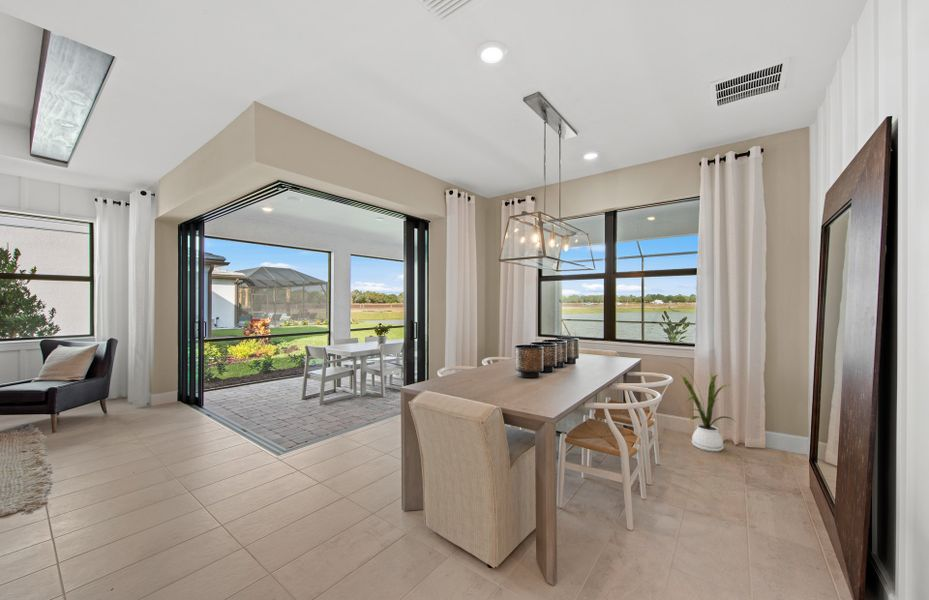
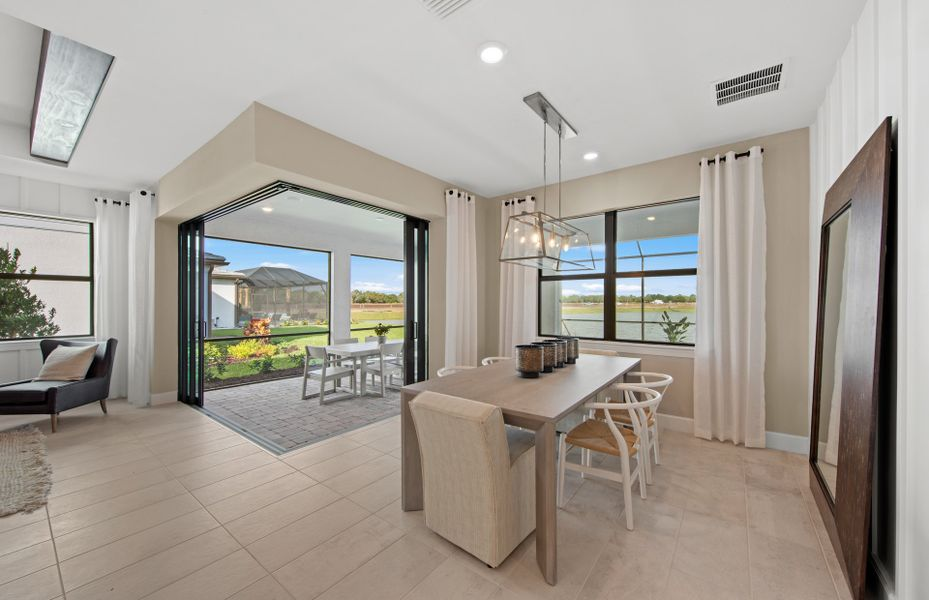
- house plant (703, 405)
